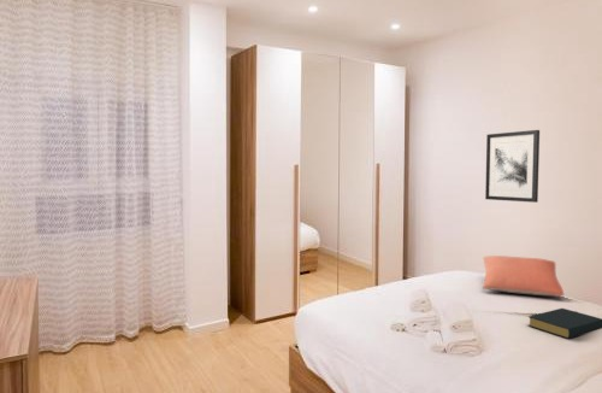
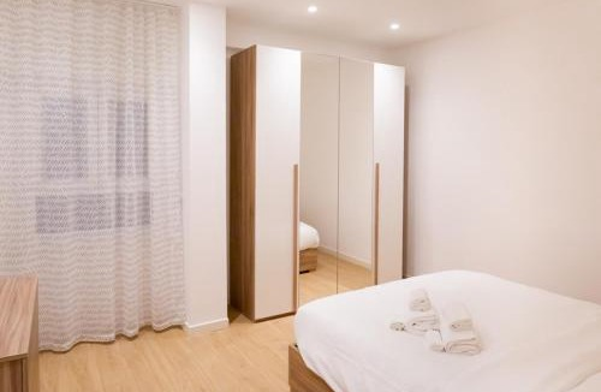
- wall art (510, 166)
- hardback book (565, 322)
- pillow (519, 274)
